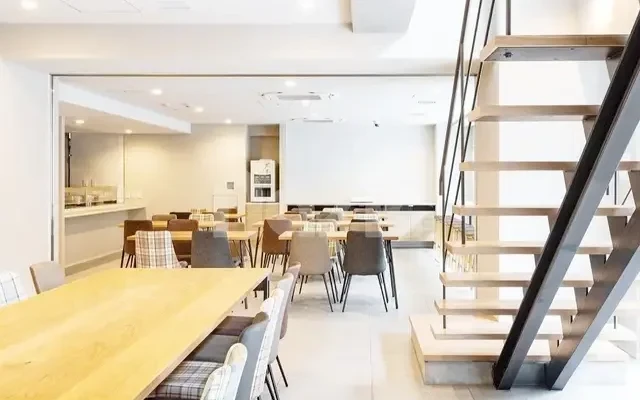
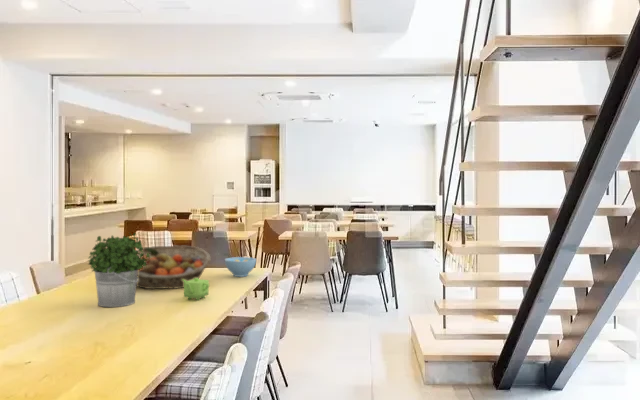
+ potted plant (120, 267)
+ fruit basket (167, 266)
+ teapot (194, 288)
+ bowl (240, 267)
